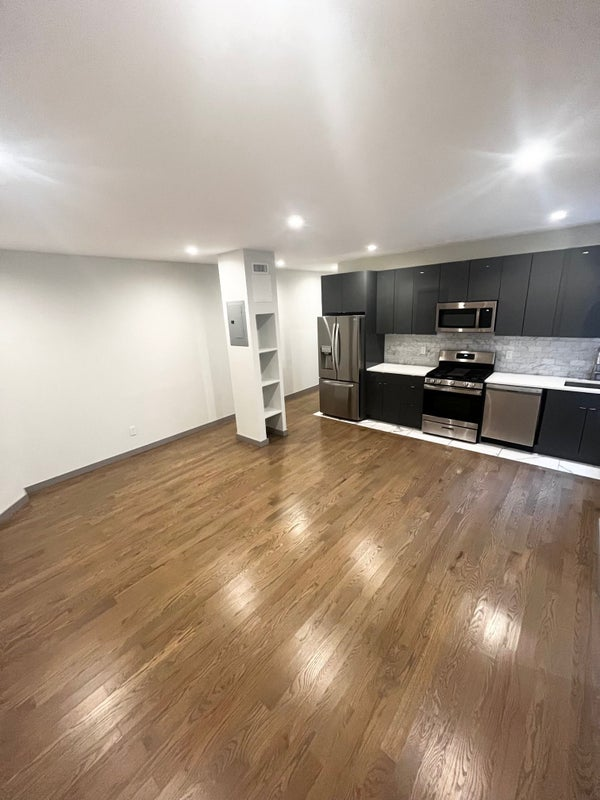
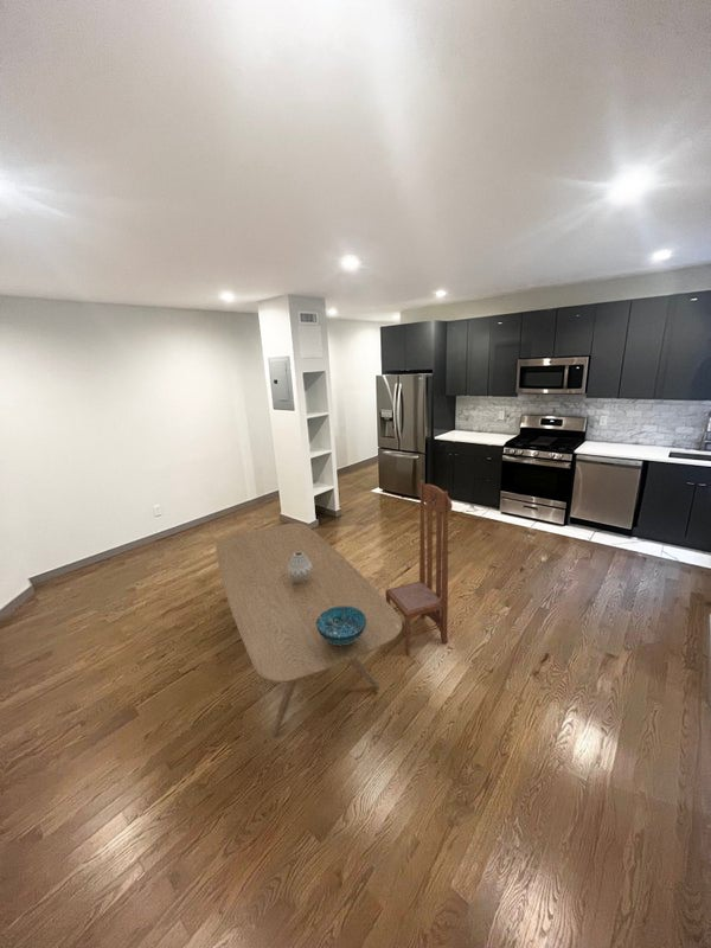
+ dining table (293, 610)
+ chair (419, 565)
+ decorative bowl (341, 629)
+ vase (299, 566)
